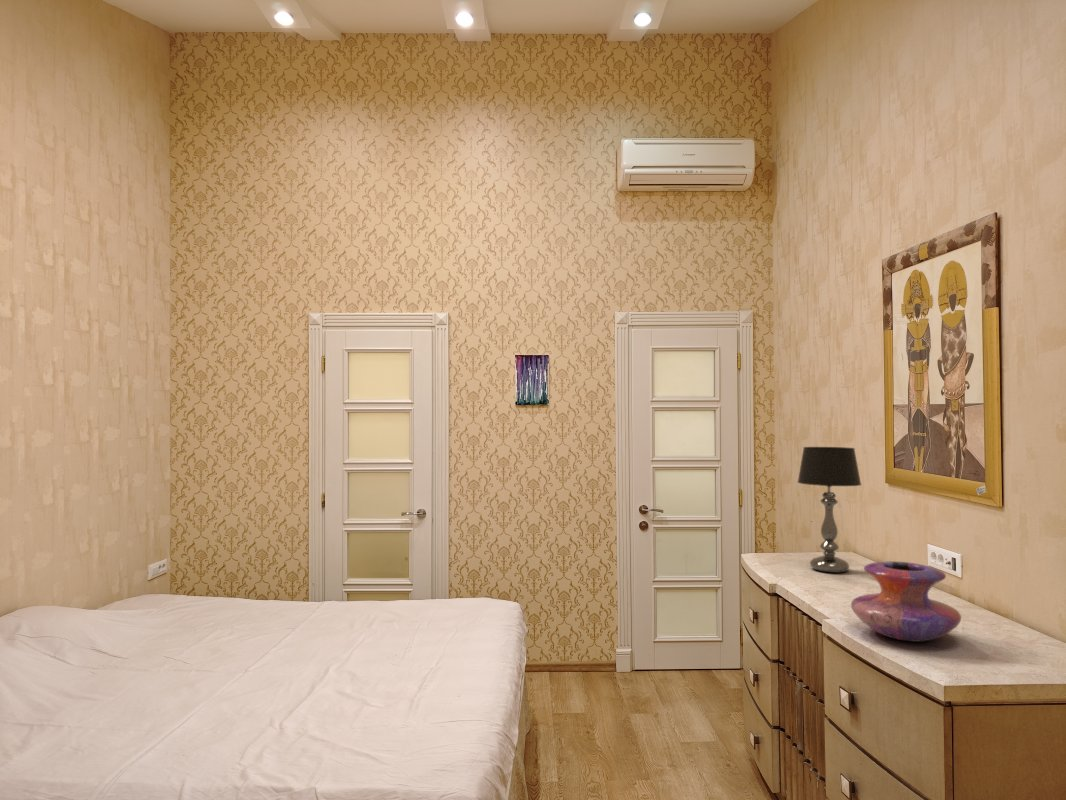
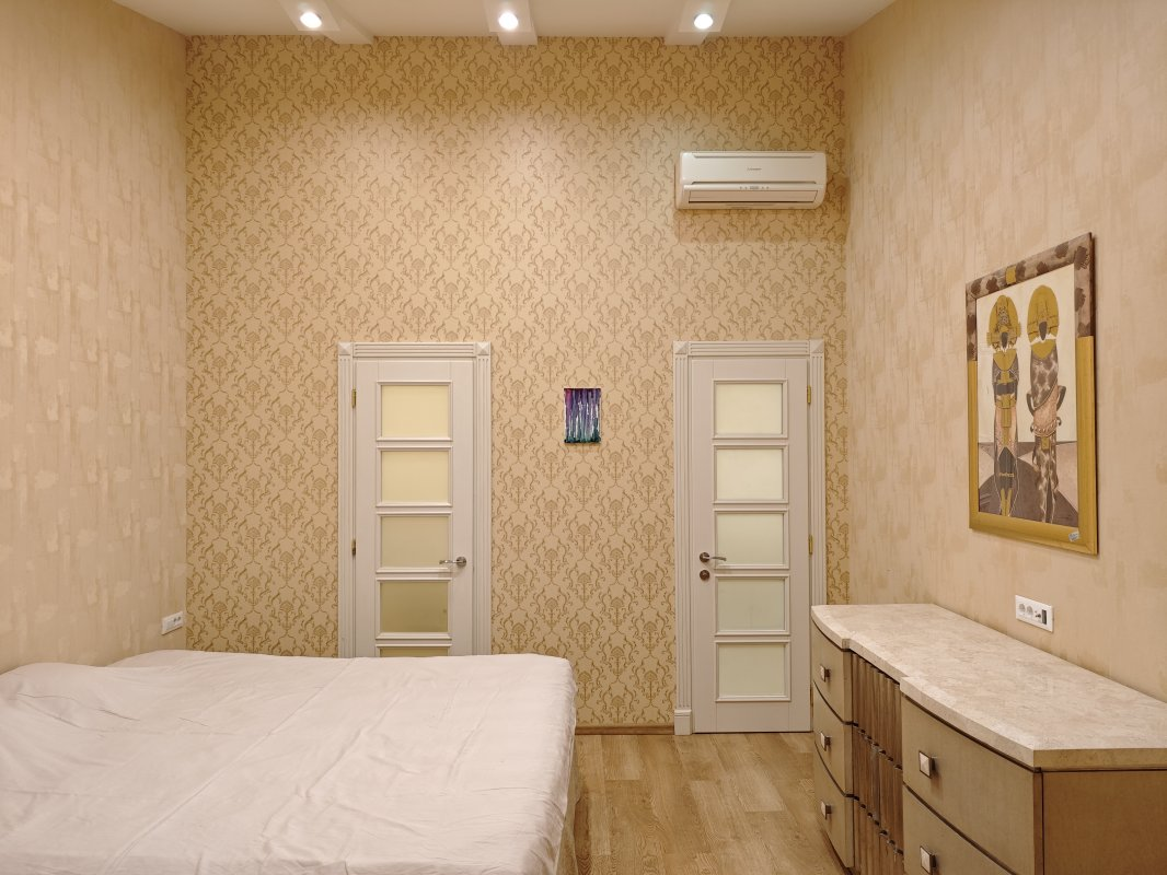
- table lamp (829, 508)
- decorative vase (904, 600)
